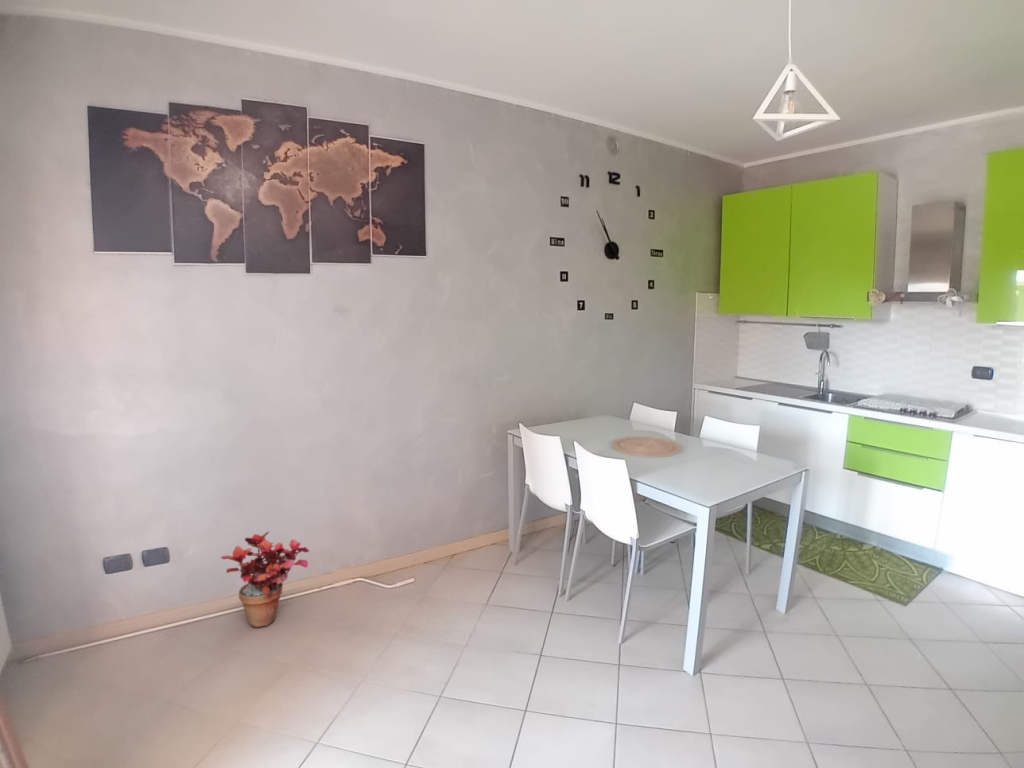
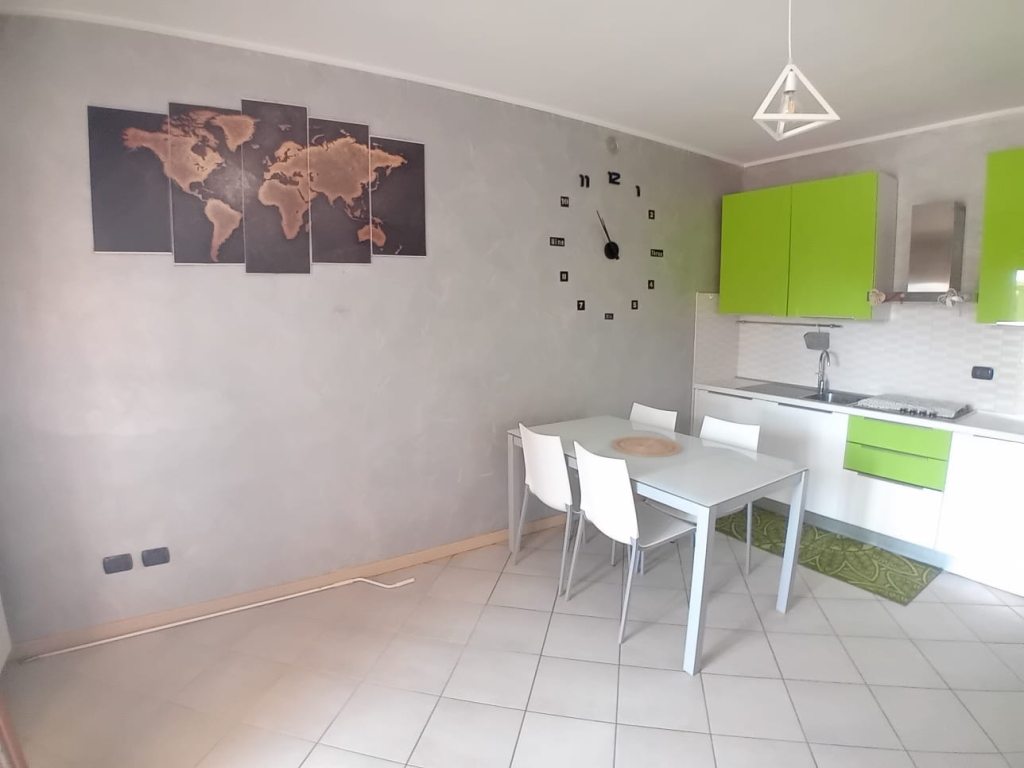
- potted plant (267, 580)
